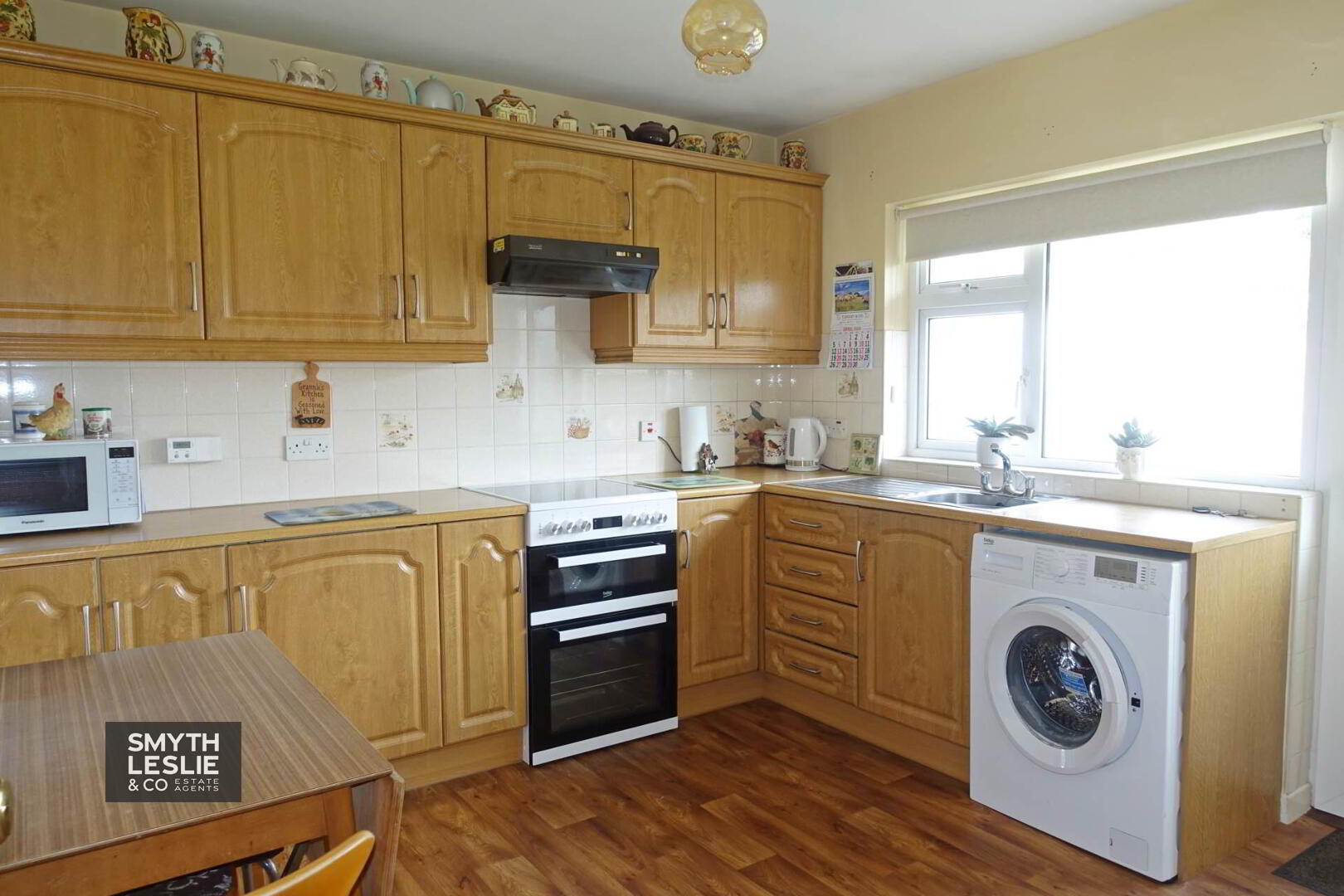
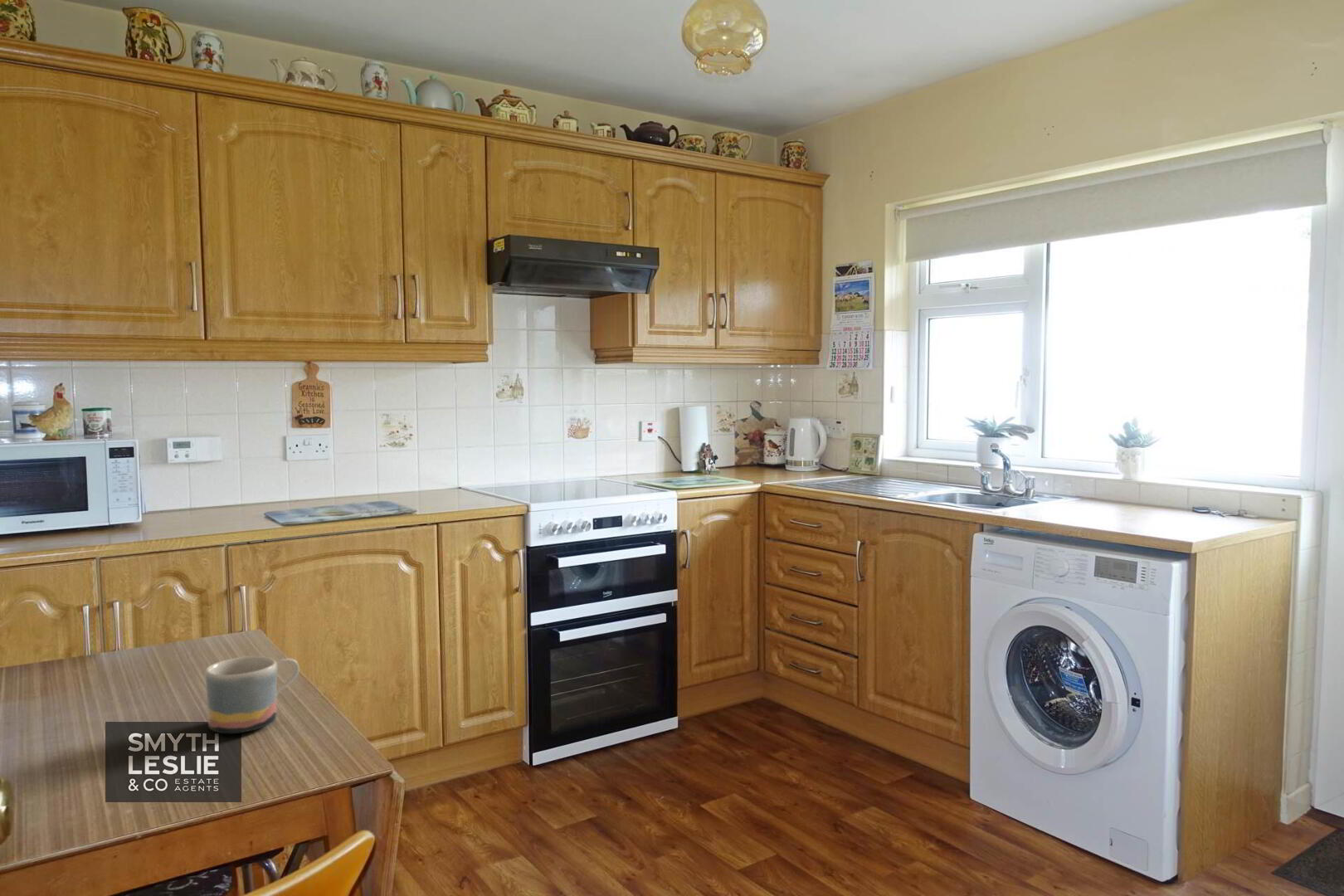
+ mug (255, 692)
